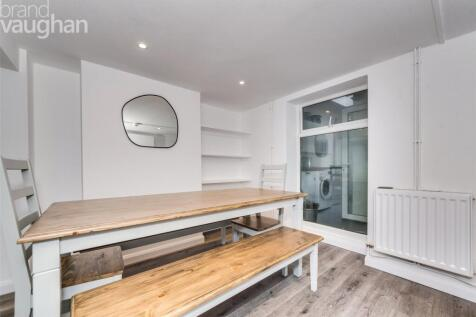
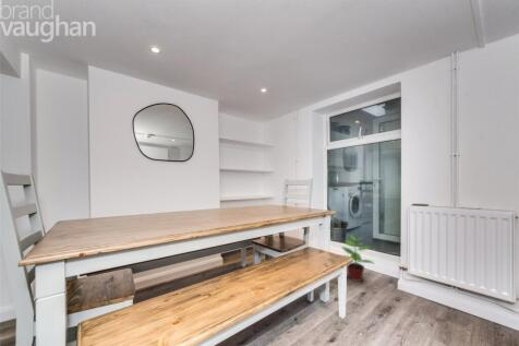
+ potted plant (357, 256)
